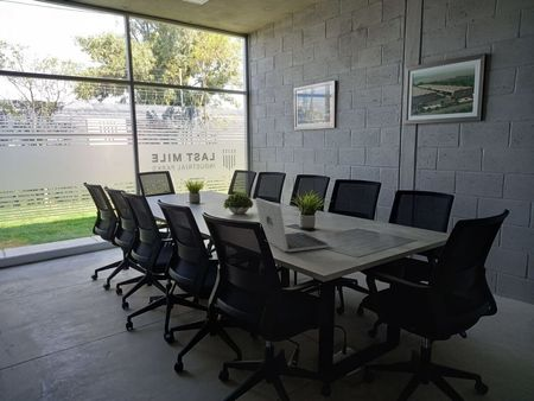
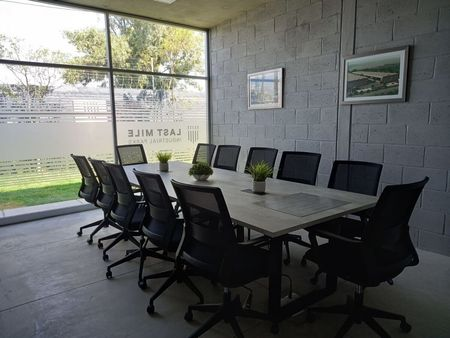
- laptop (282, 222)
